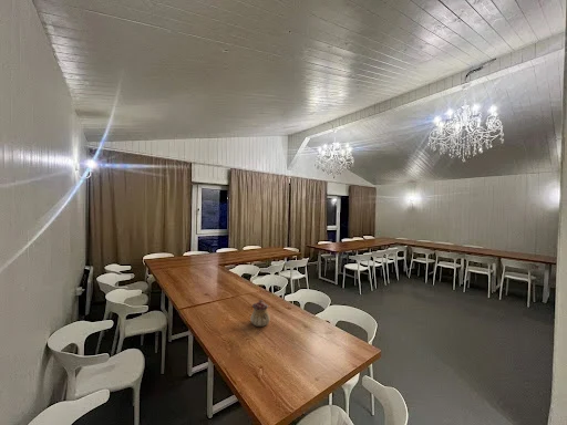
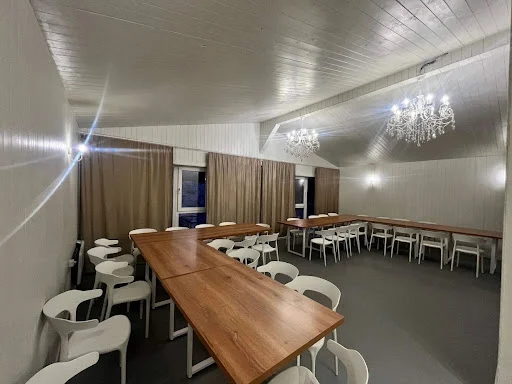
- teapot (260, 311)
